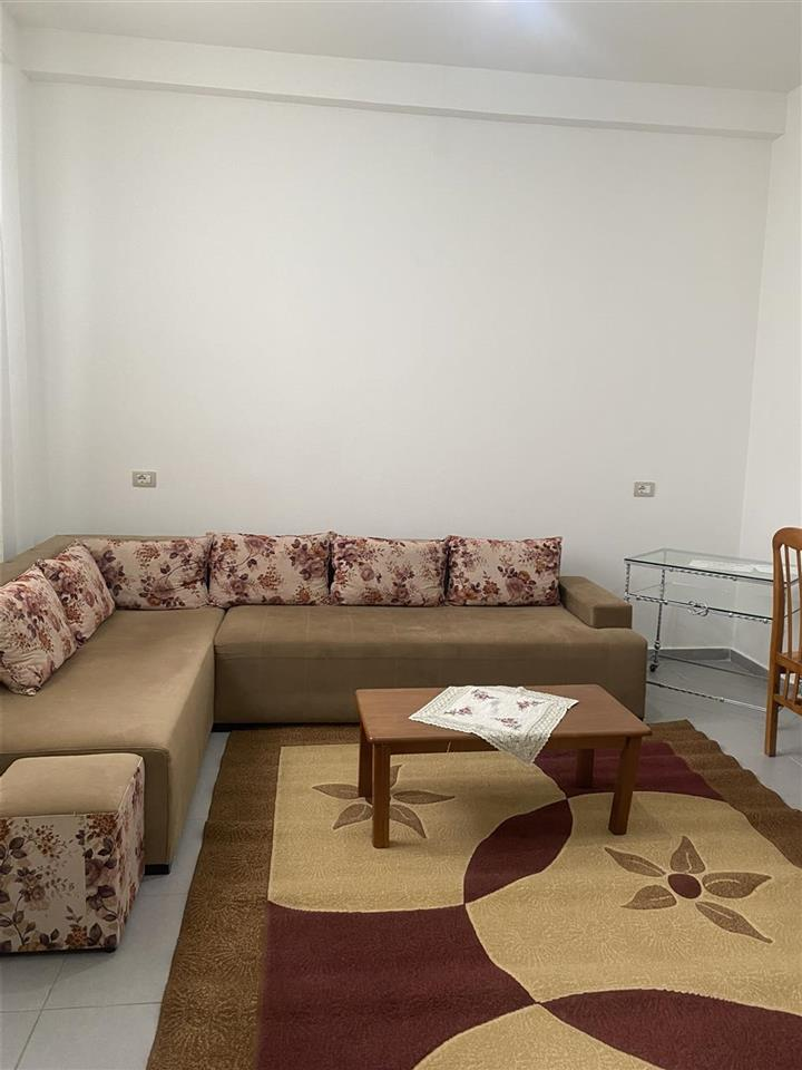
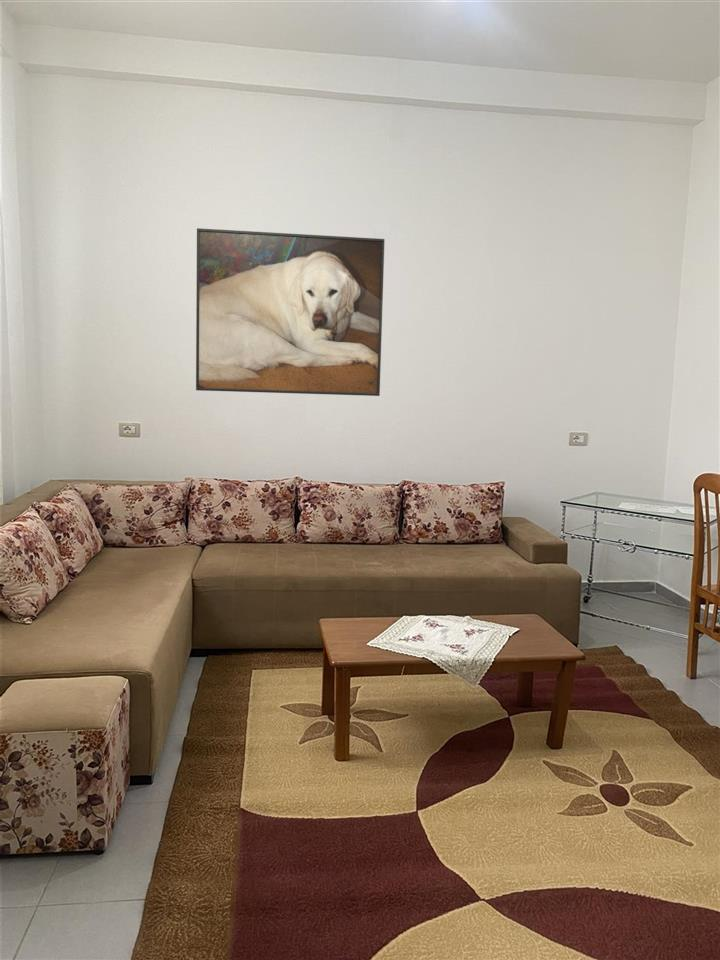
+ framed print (290, 314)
